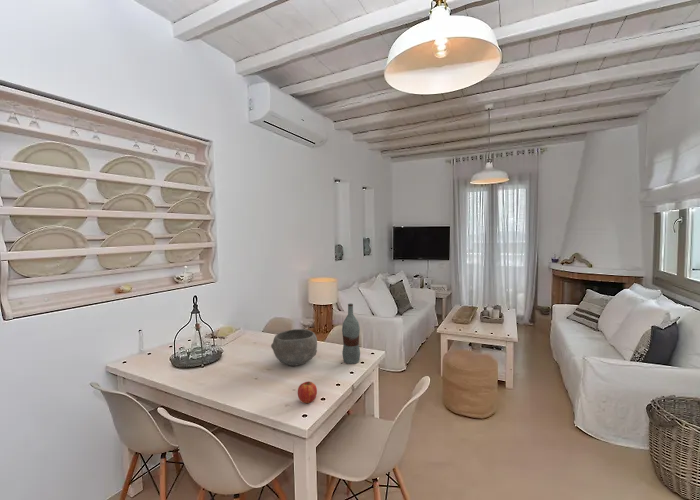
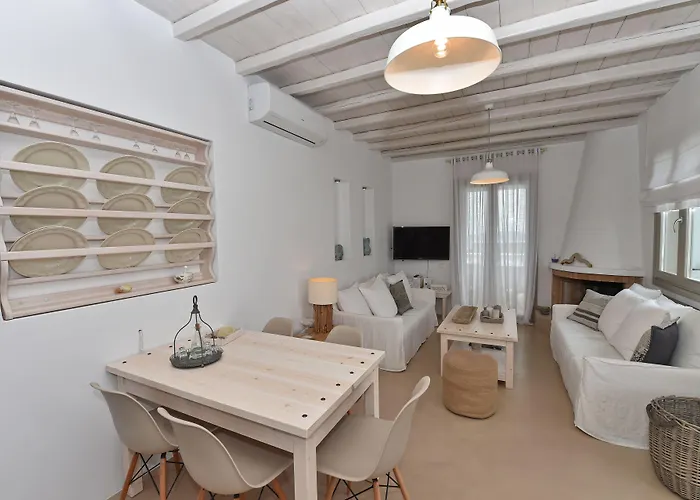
- bowl (295, 348)
- bottle (350, 332)
- fruit (307, 391)
